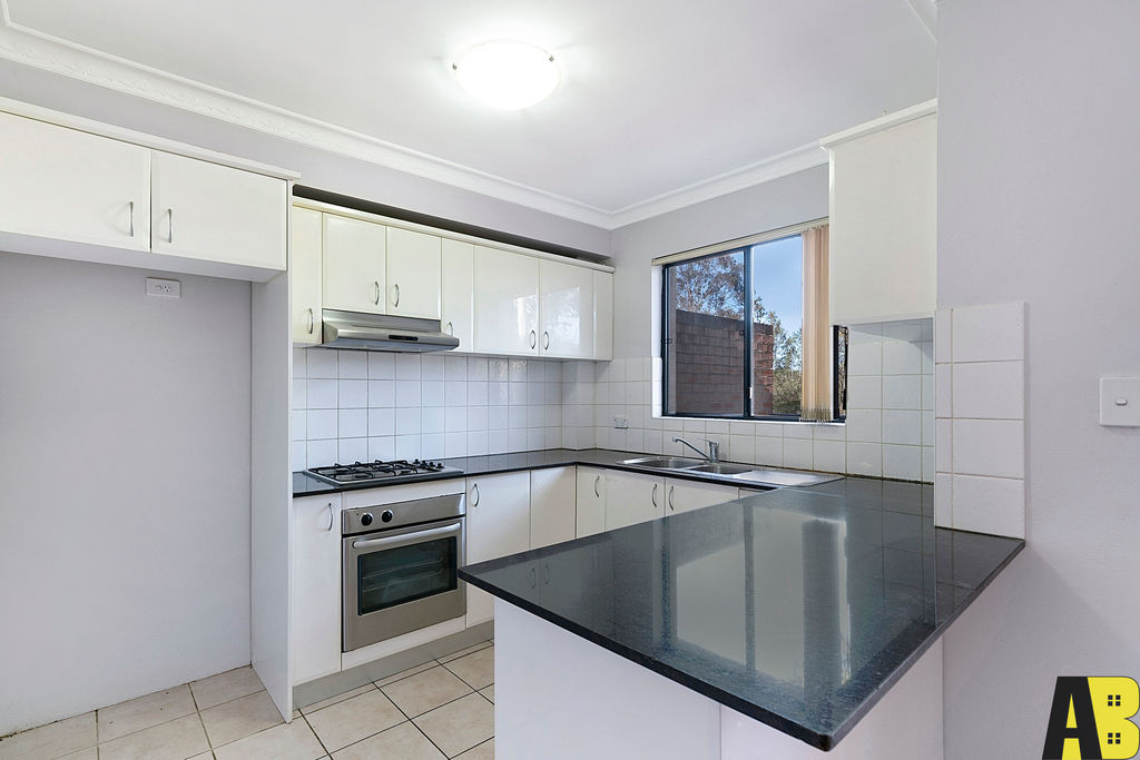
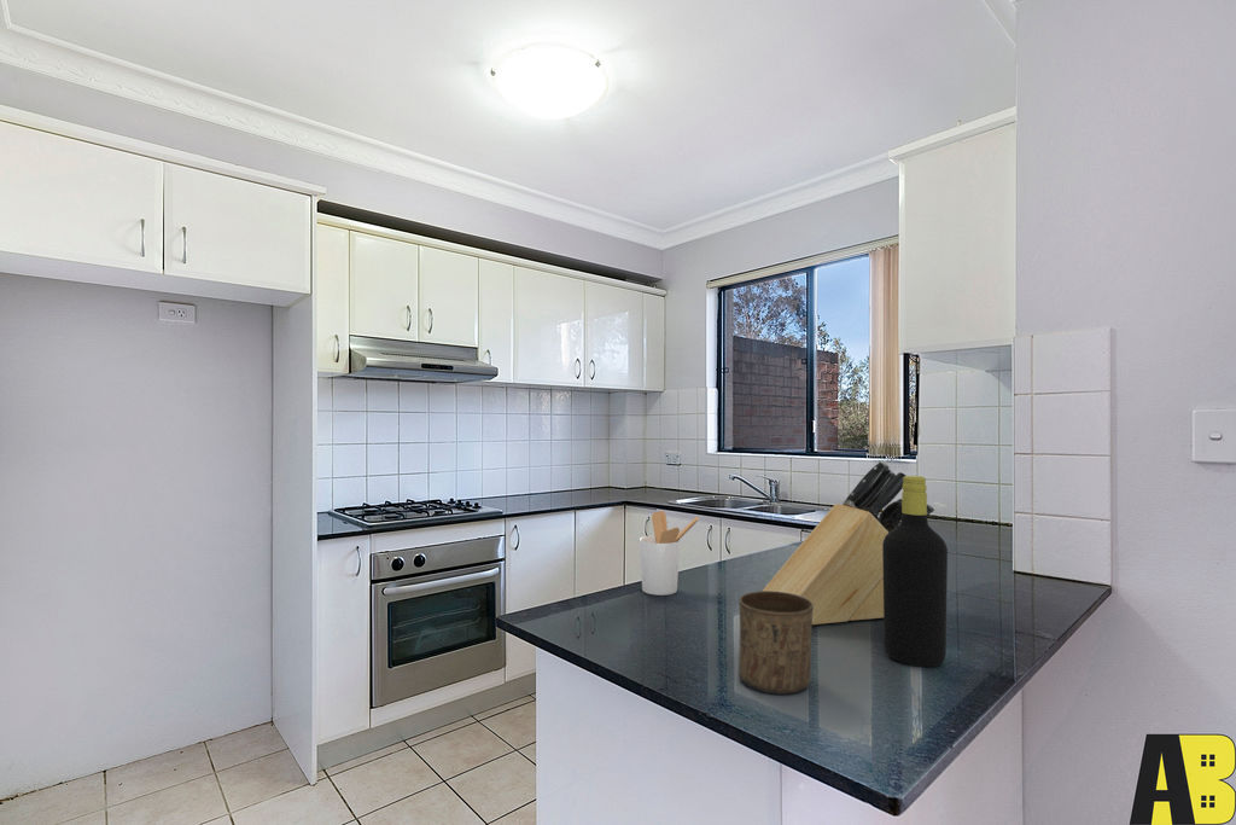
+ utensil holder (670, 552)
+ knife block (846, 538)
+ bottle (914, 567)
+ cup (775, 640)
